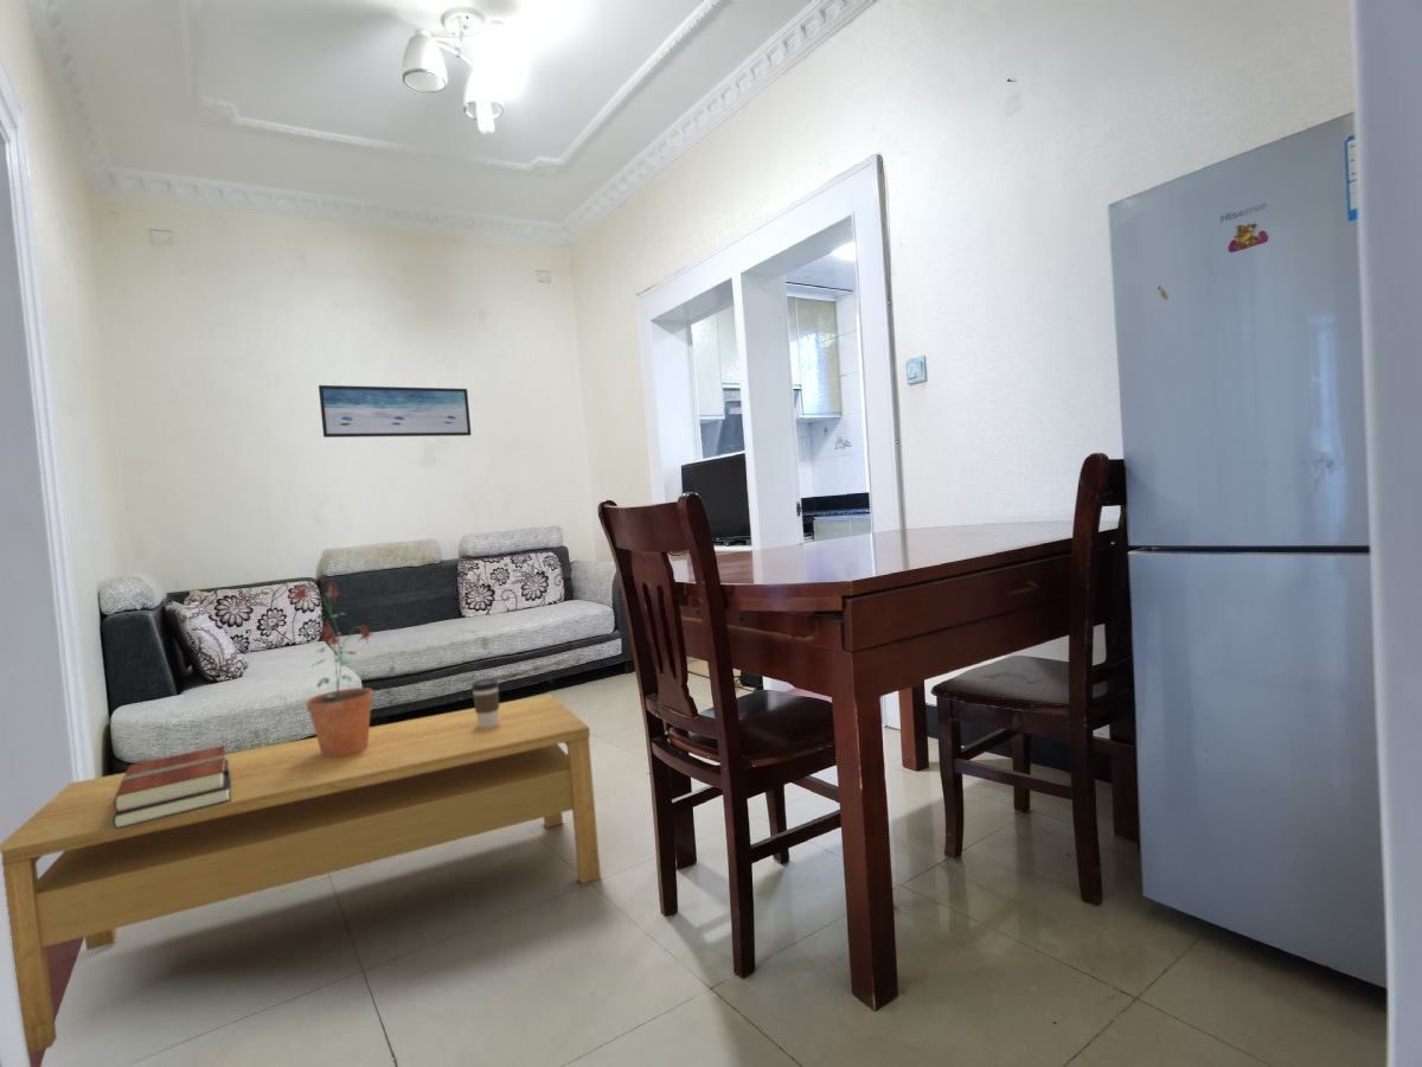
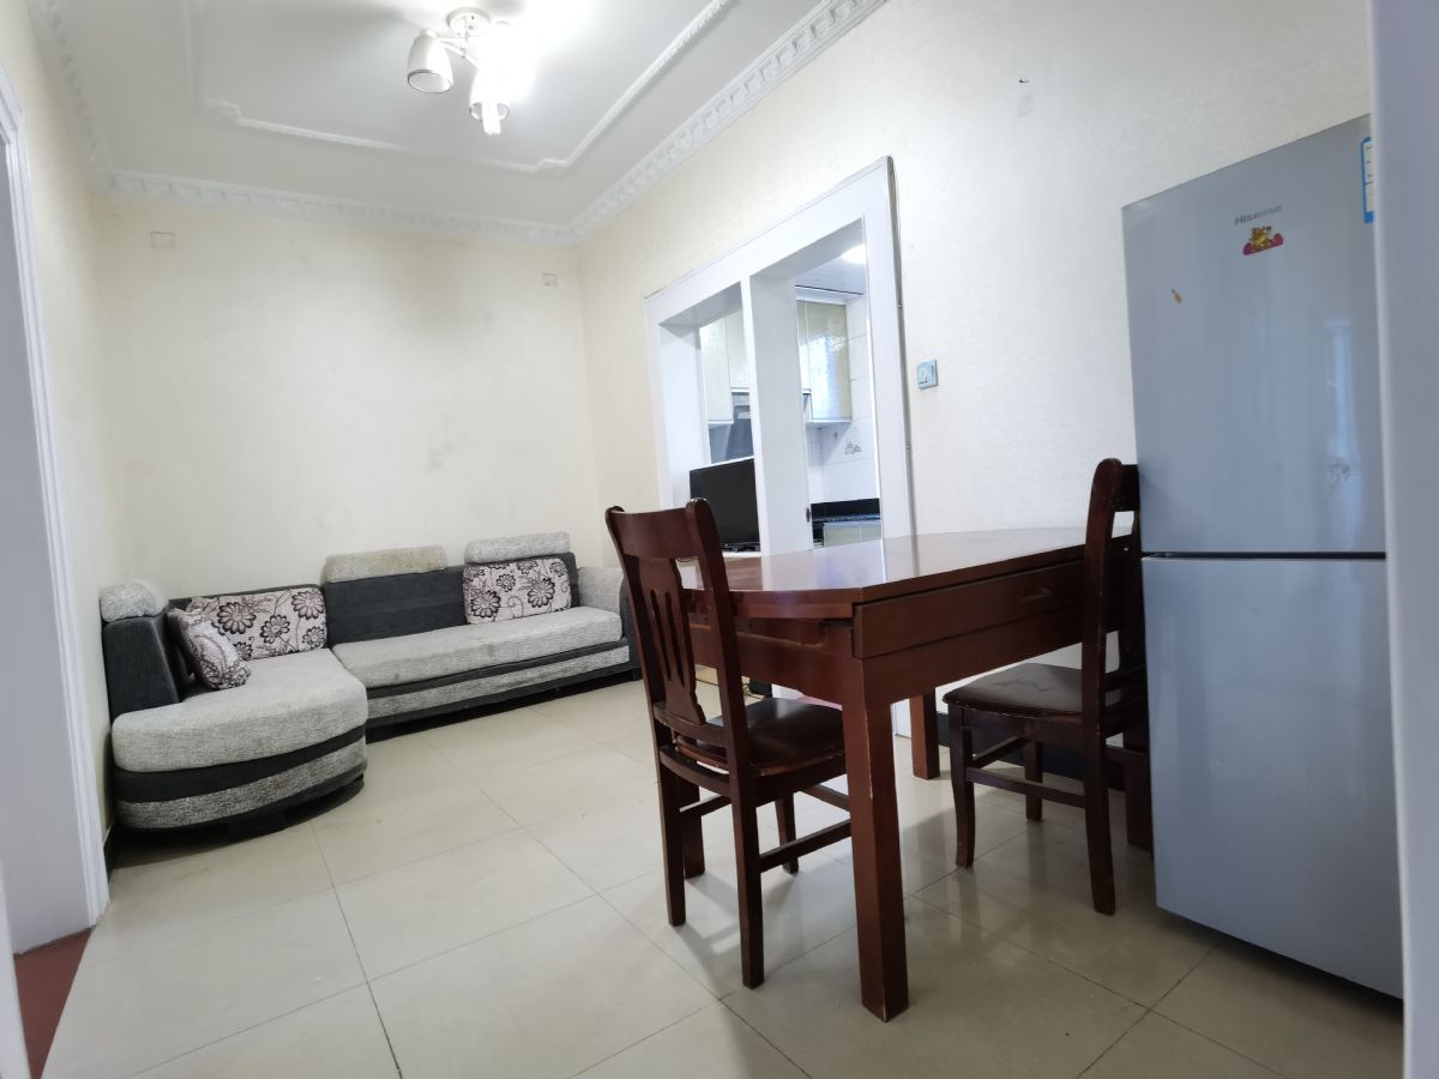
- books (175, 781)
- coffee table (346, 832)
- wall art (398, 411)
- potted plant (340, 664)
- coffee cup (486, 702)
